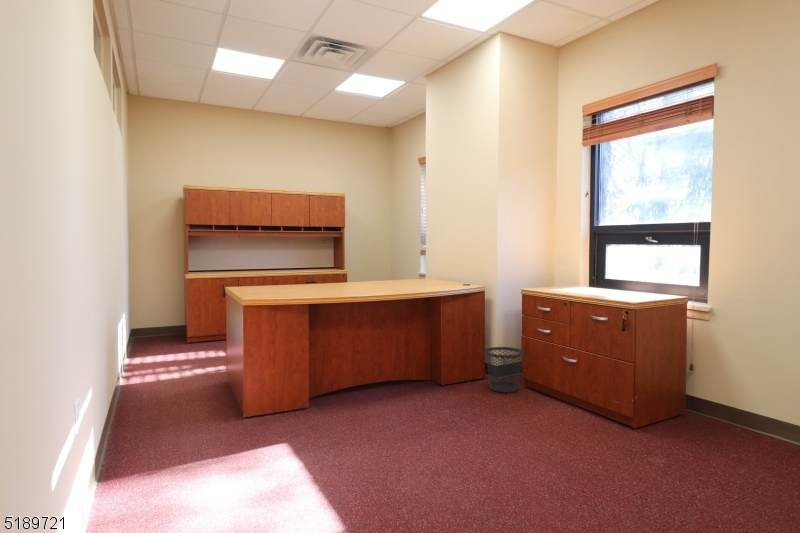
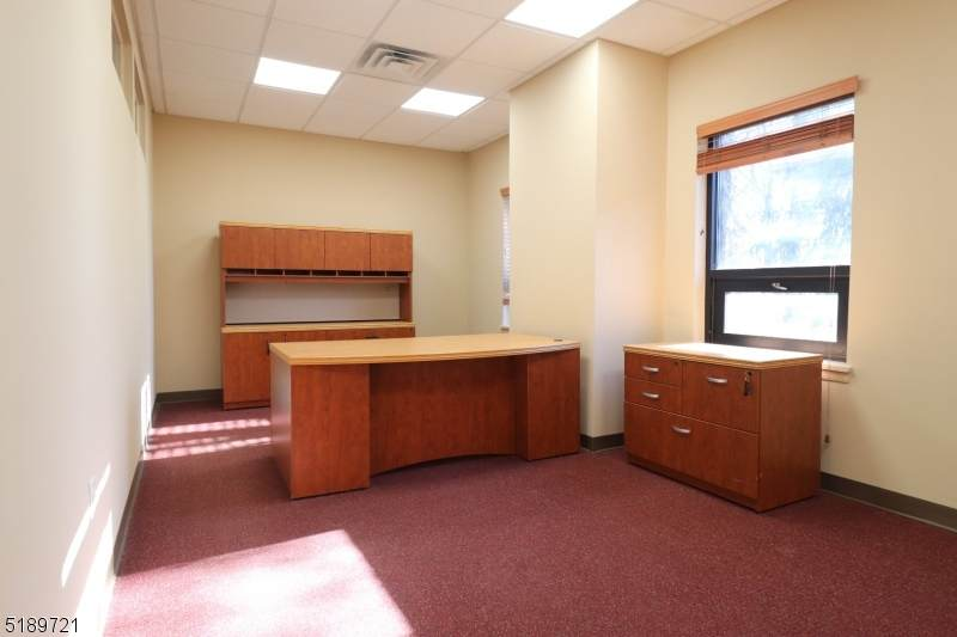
- wastebasket (503, 369)
